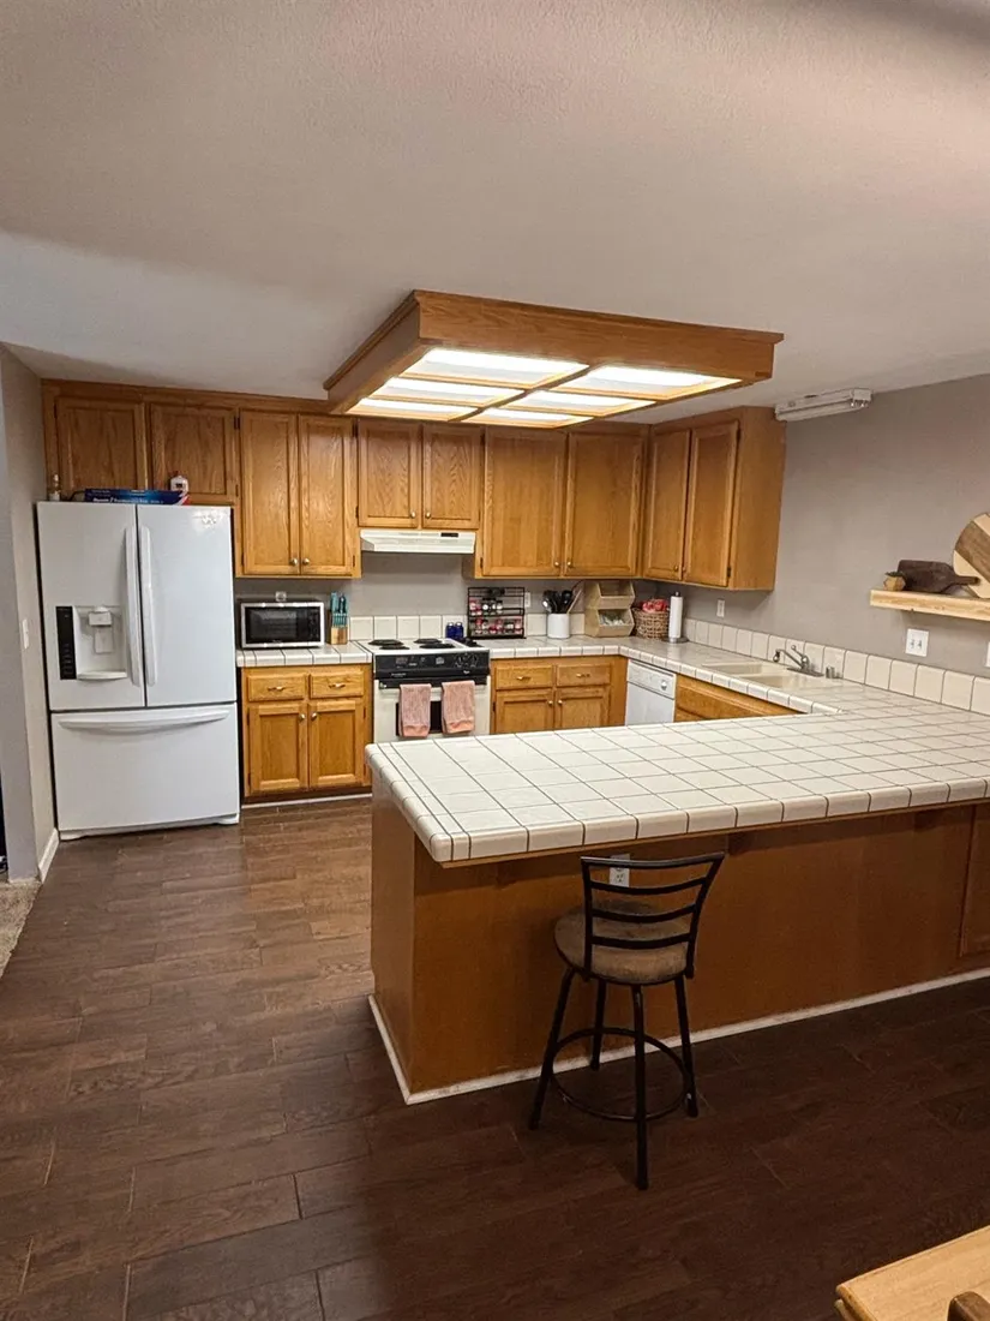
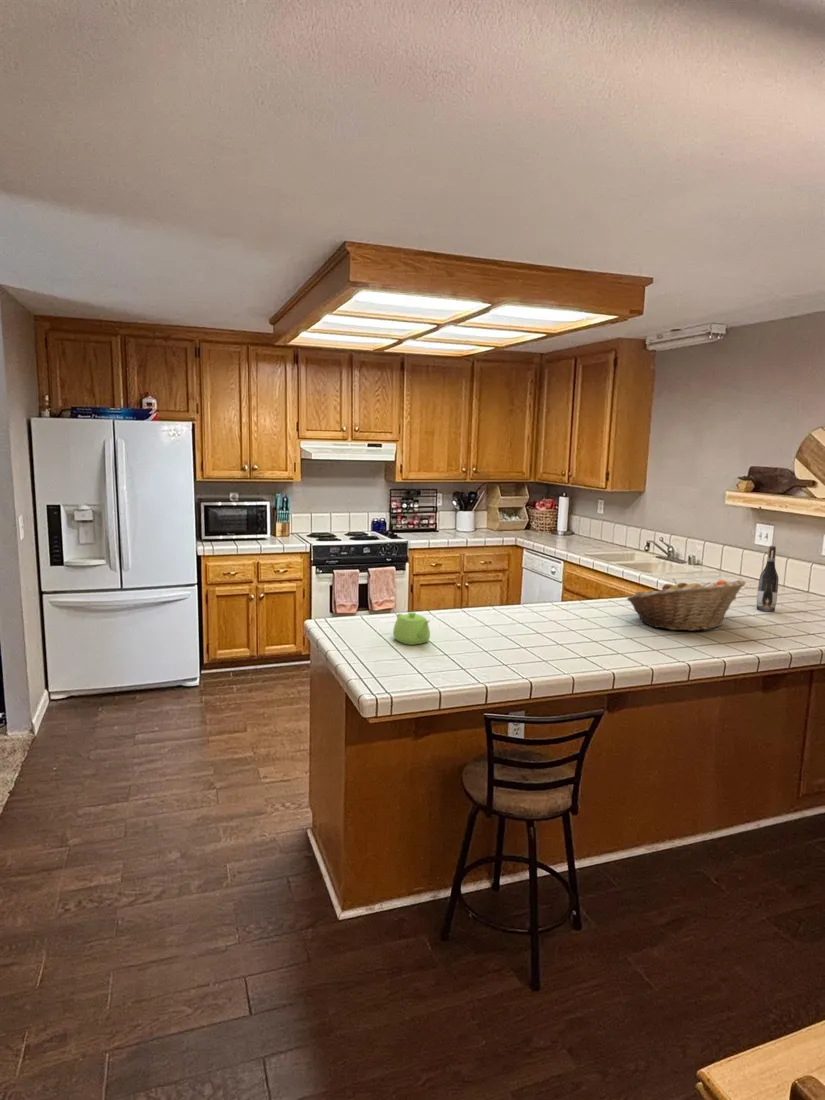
+ fruit basket (685, 599)
+ wine bottle (769, 578)
+ teapot (412, 626)
